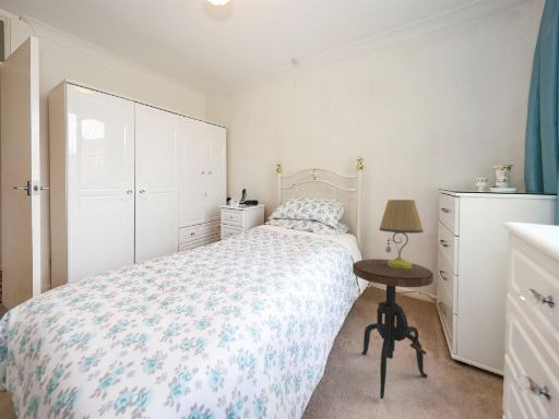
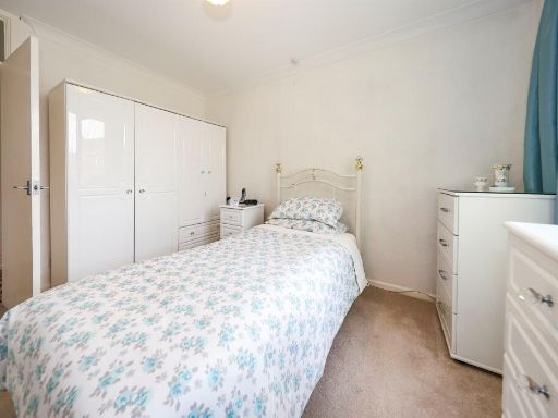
- table lamp (400, 232)
- side table (389, 320)
